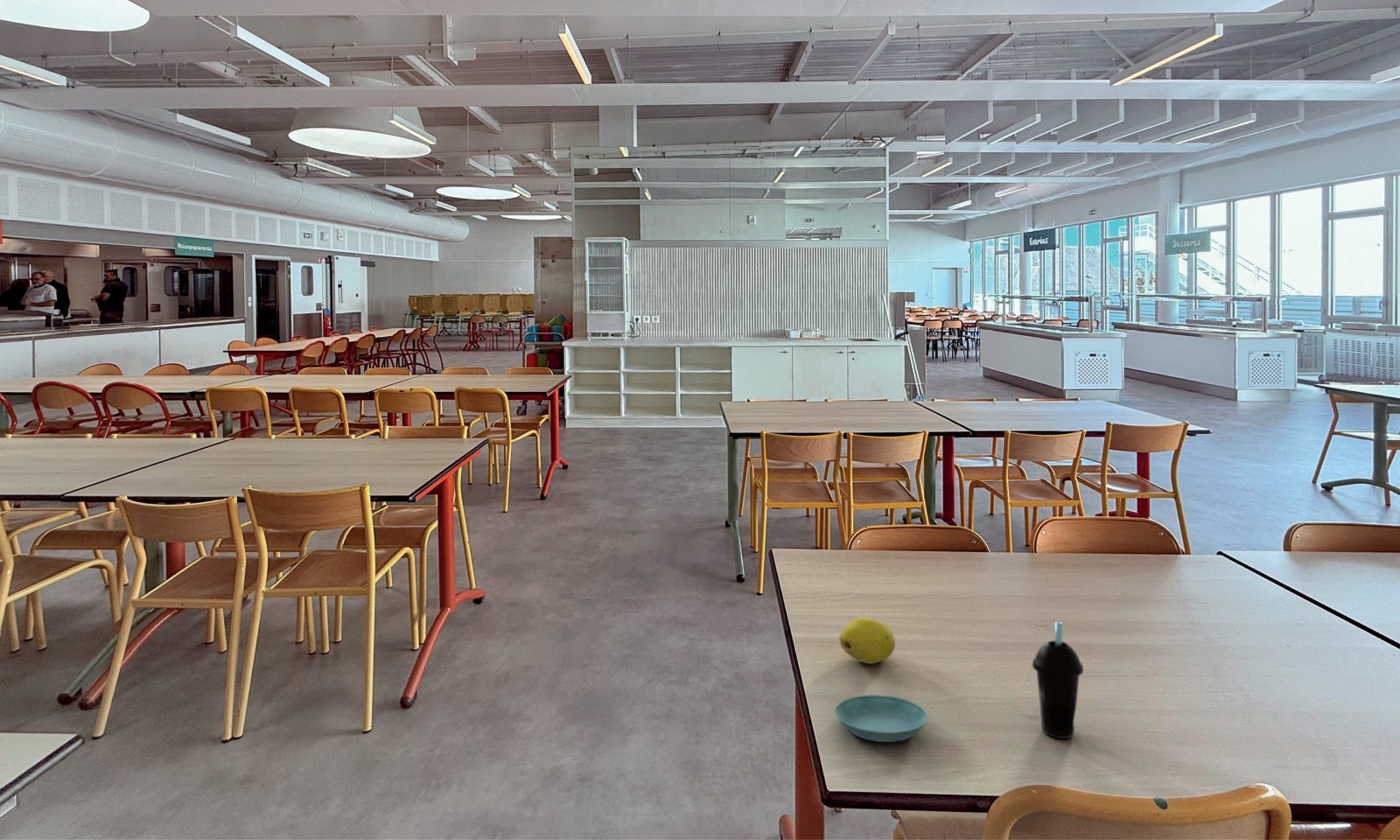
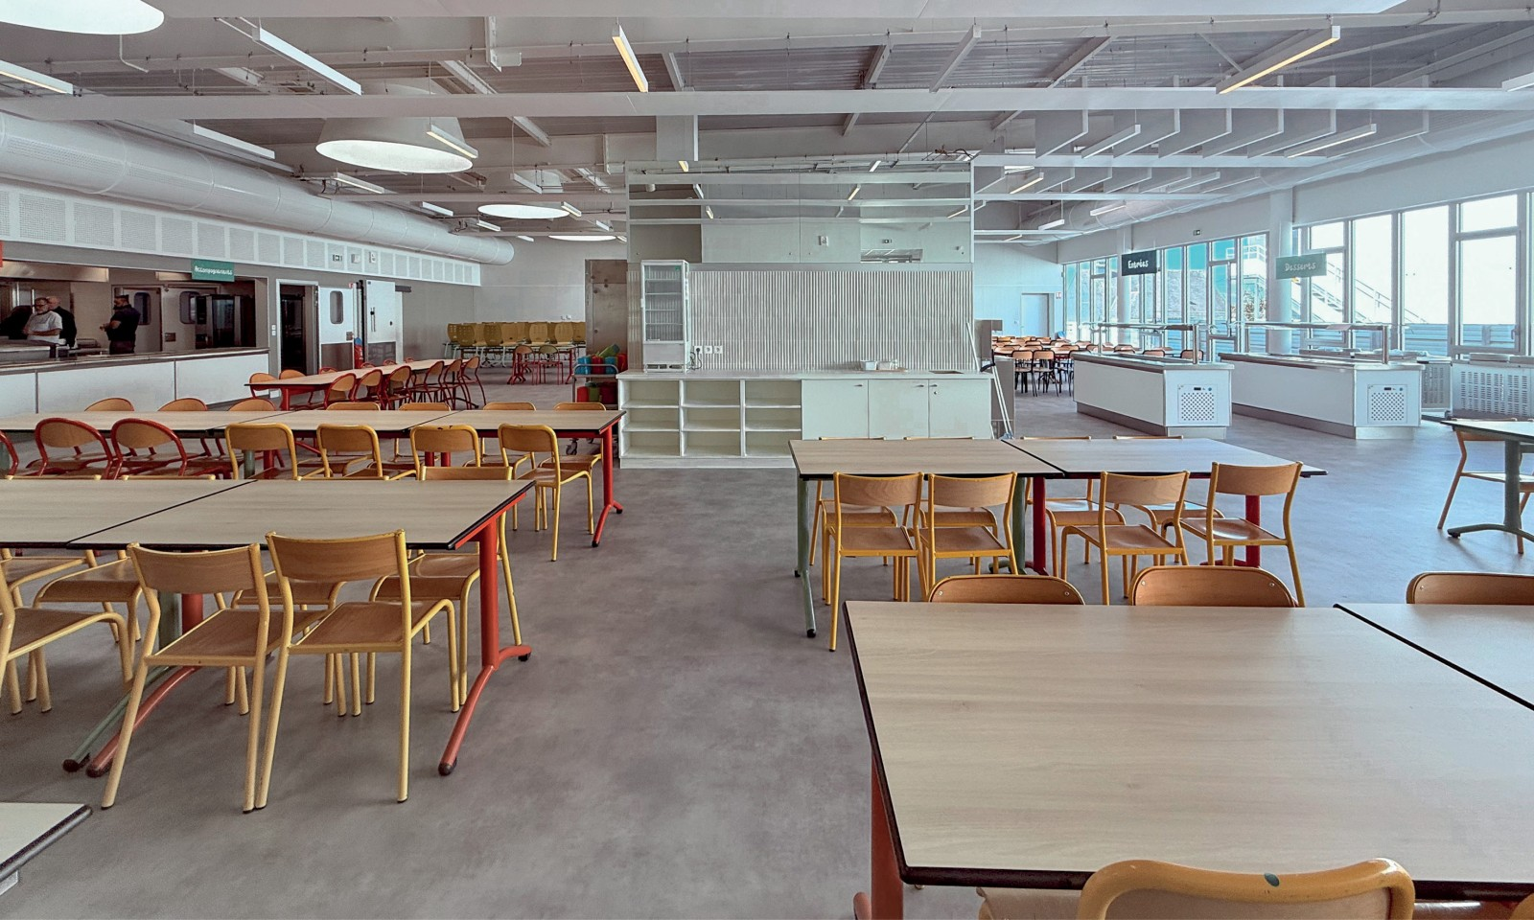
- cup (1057, 677)
- fruit (864, 640)
- saucer (880, 720)
